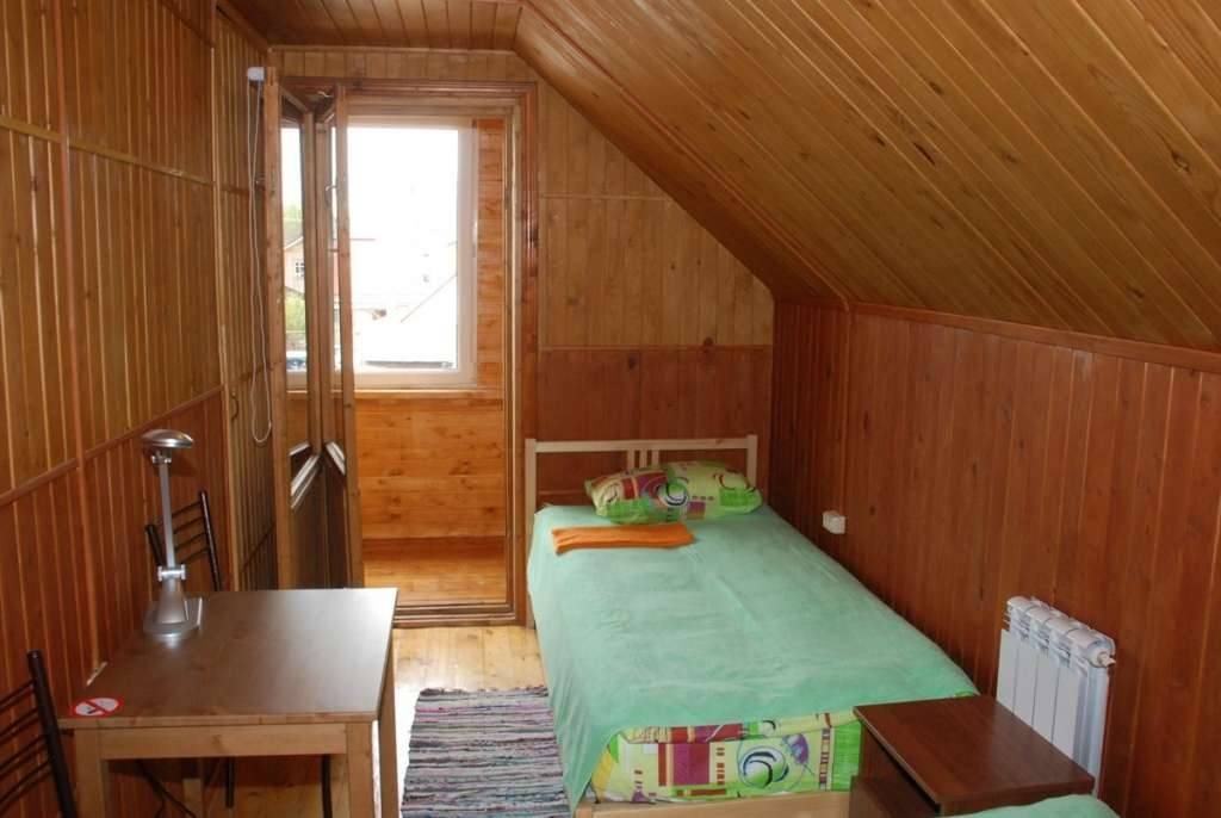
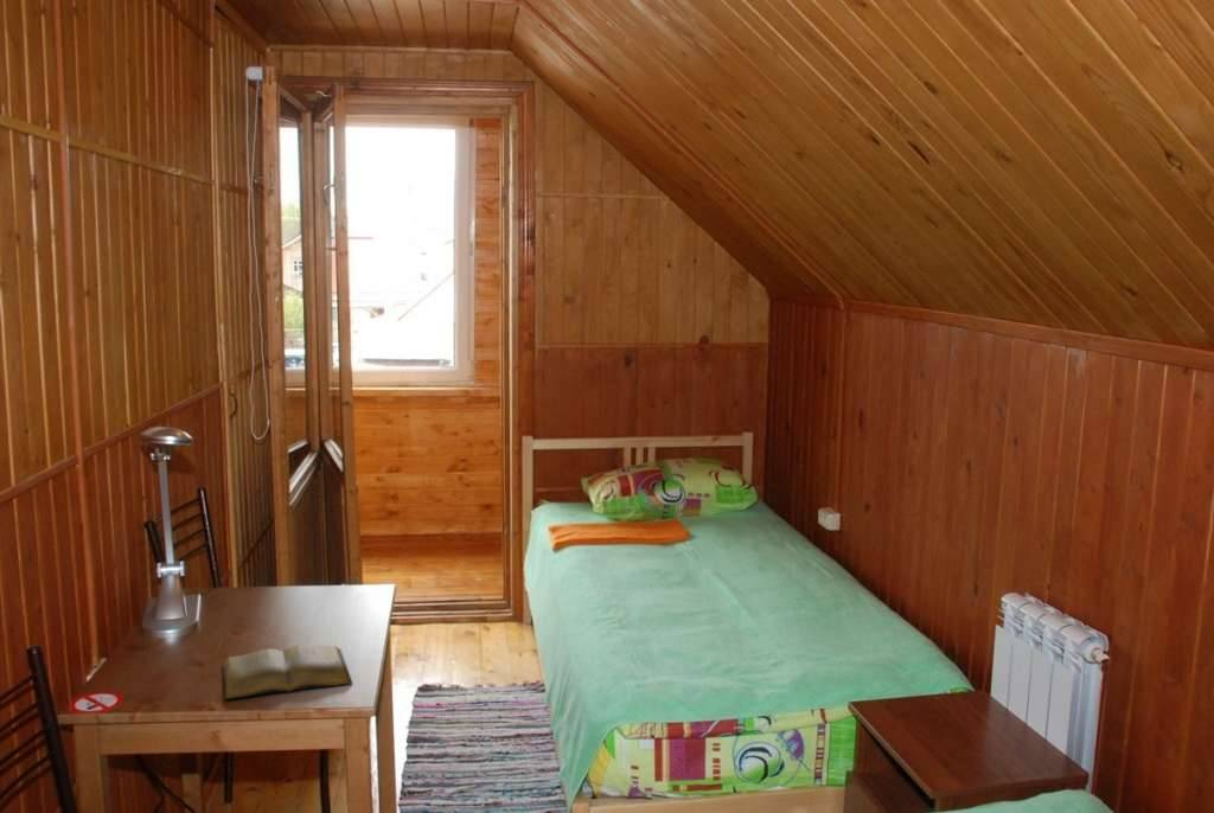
+ book (286, 667)
